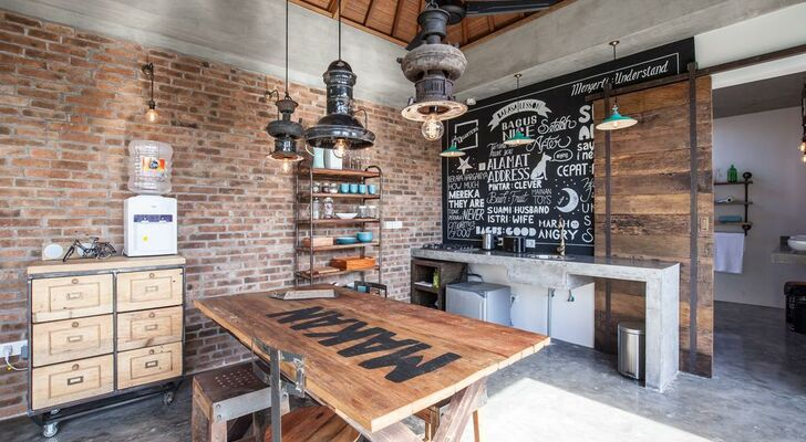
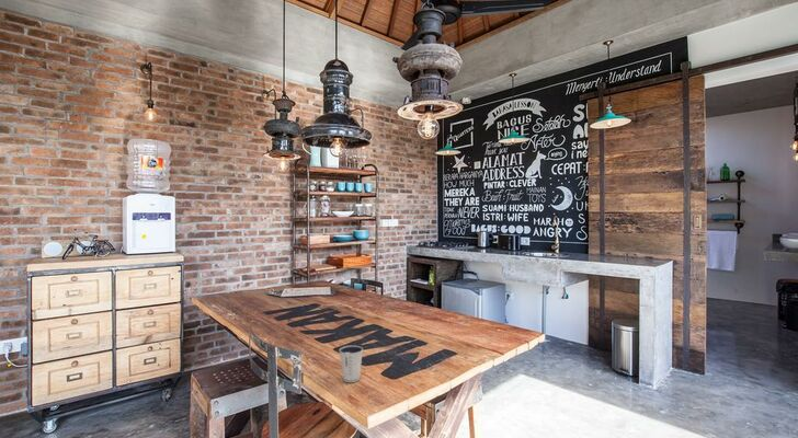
+ dixie cup (351, 364)
